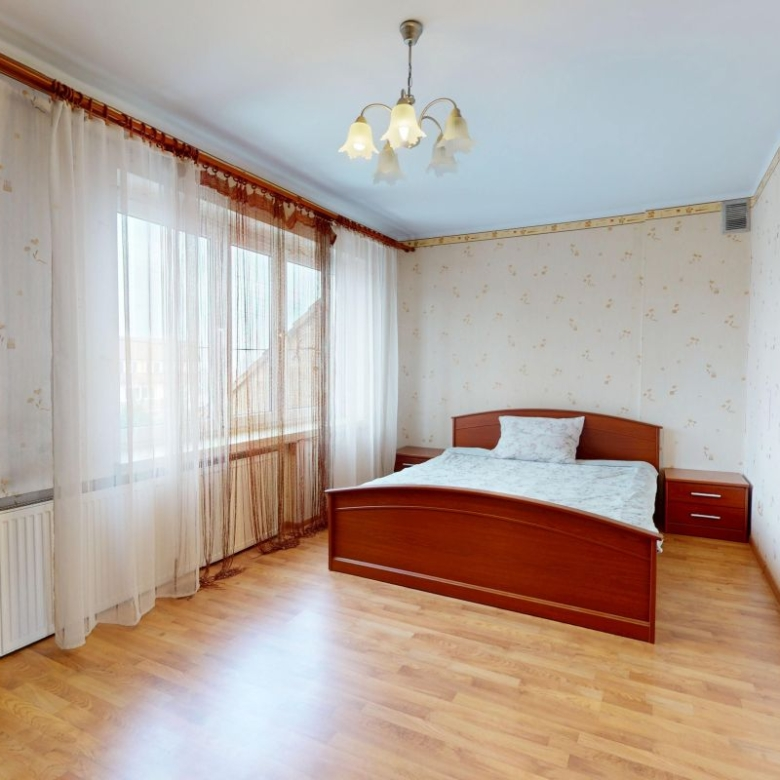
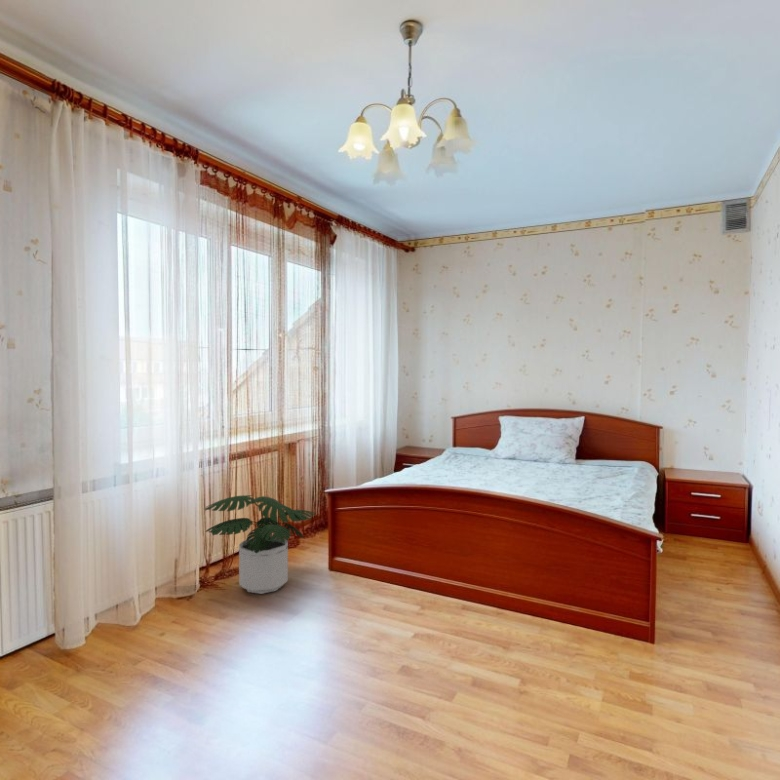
+ potted plant (267, 540)
